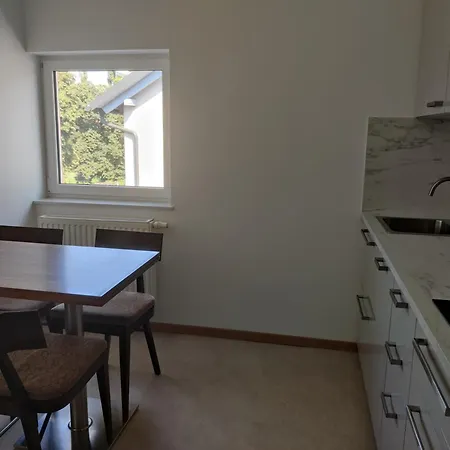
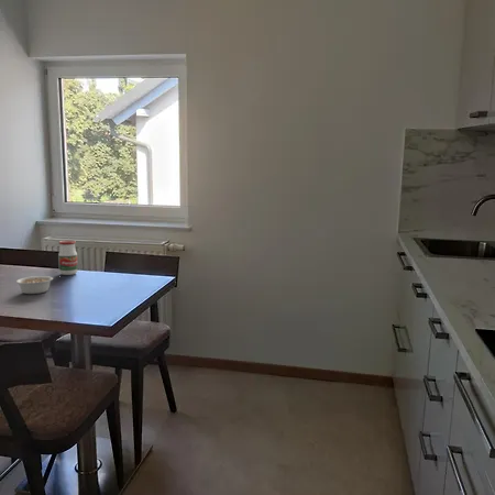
+ legume (36, 284)
+ jar (67, 257)
